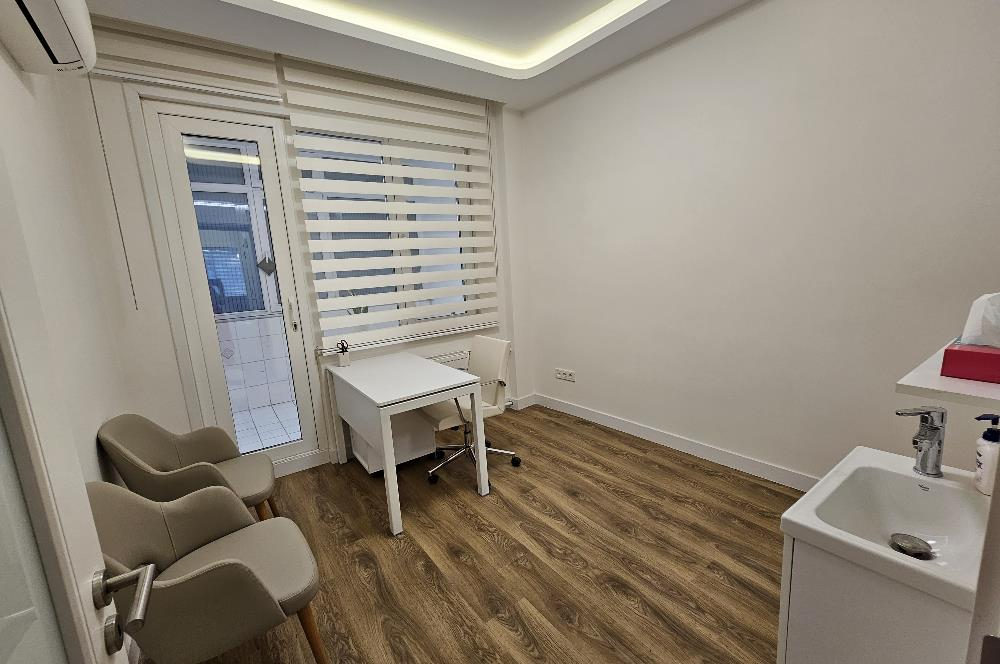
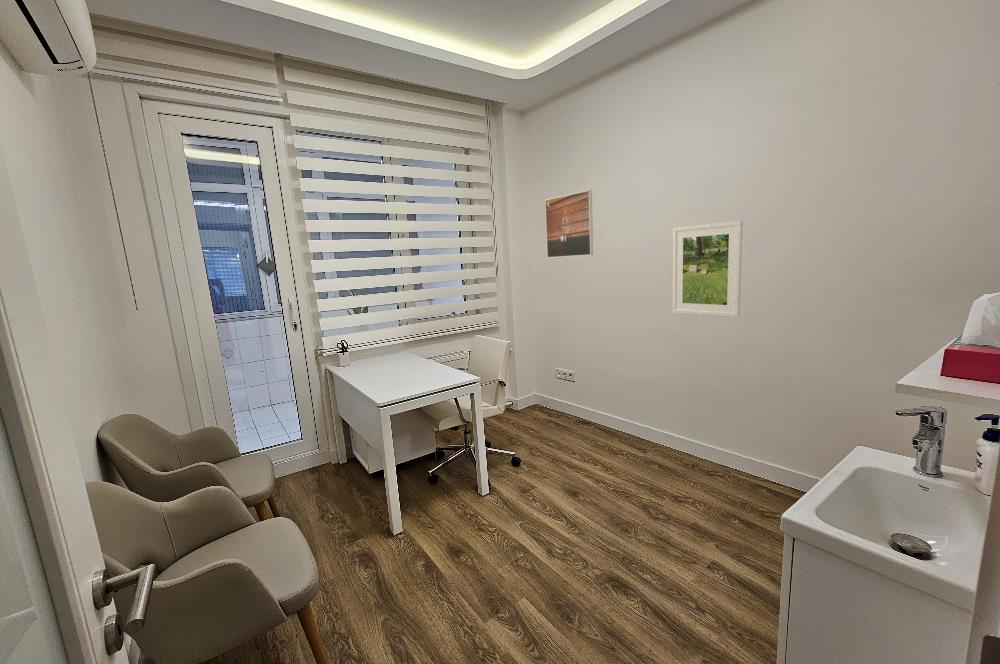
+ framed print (568, 226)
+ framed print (704, 270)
